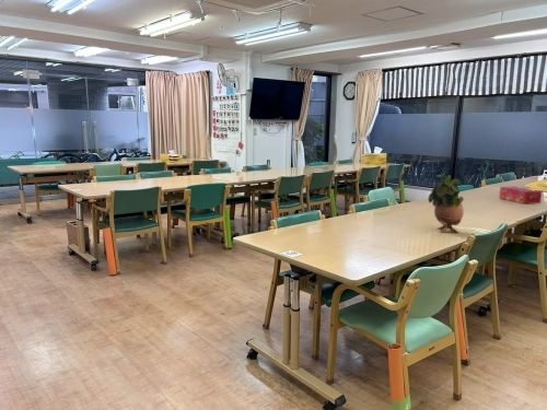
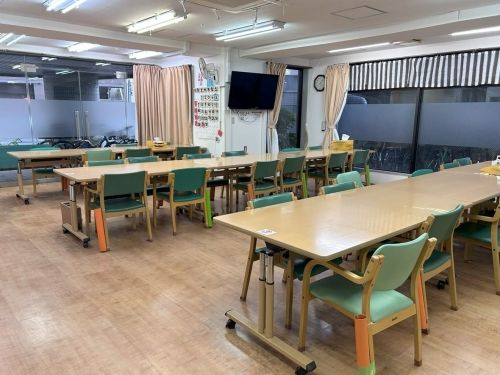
- tissue box (520, 195)
- potted plant (445, 201)
